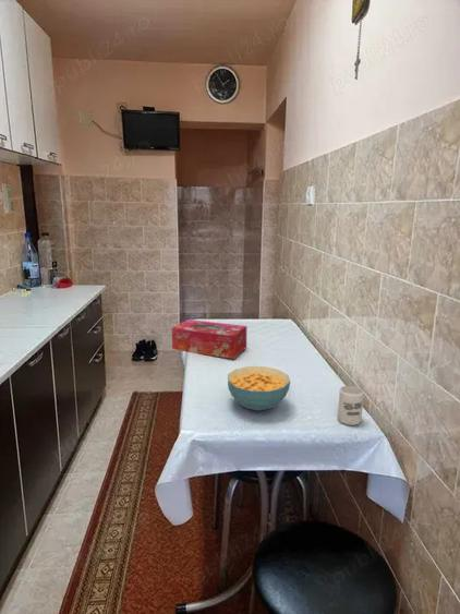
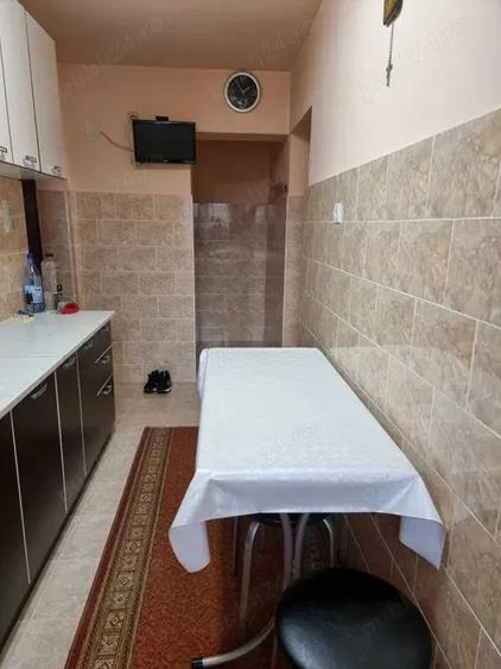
- cereal bowl (257, 392)
- cup (350, 405)
- tissue box (209, 337)
